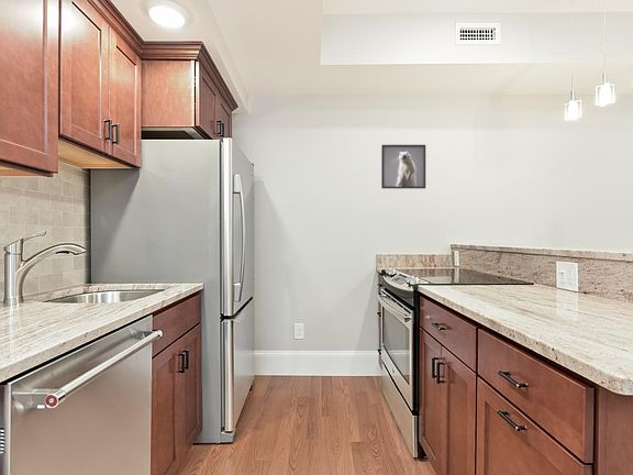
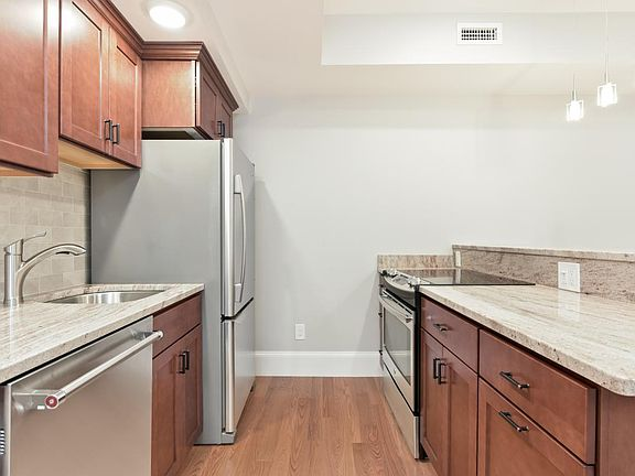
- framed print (403, 166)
